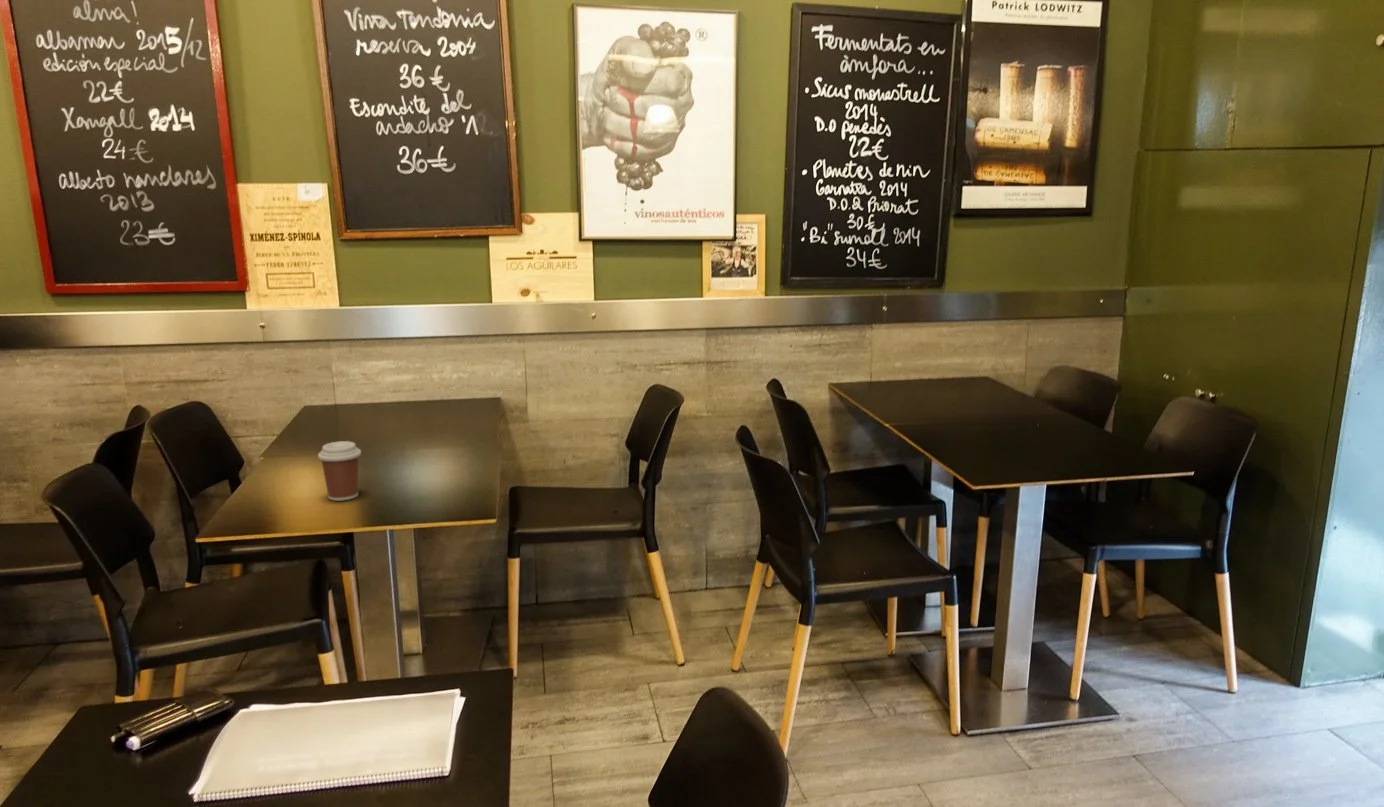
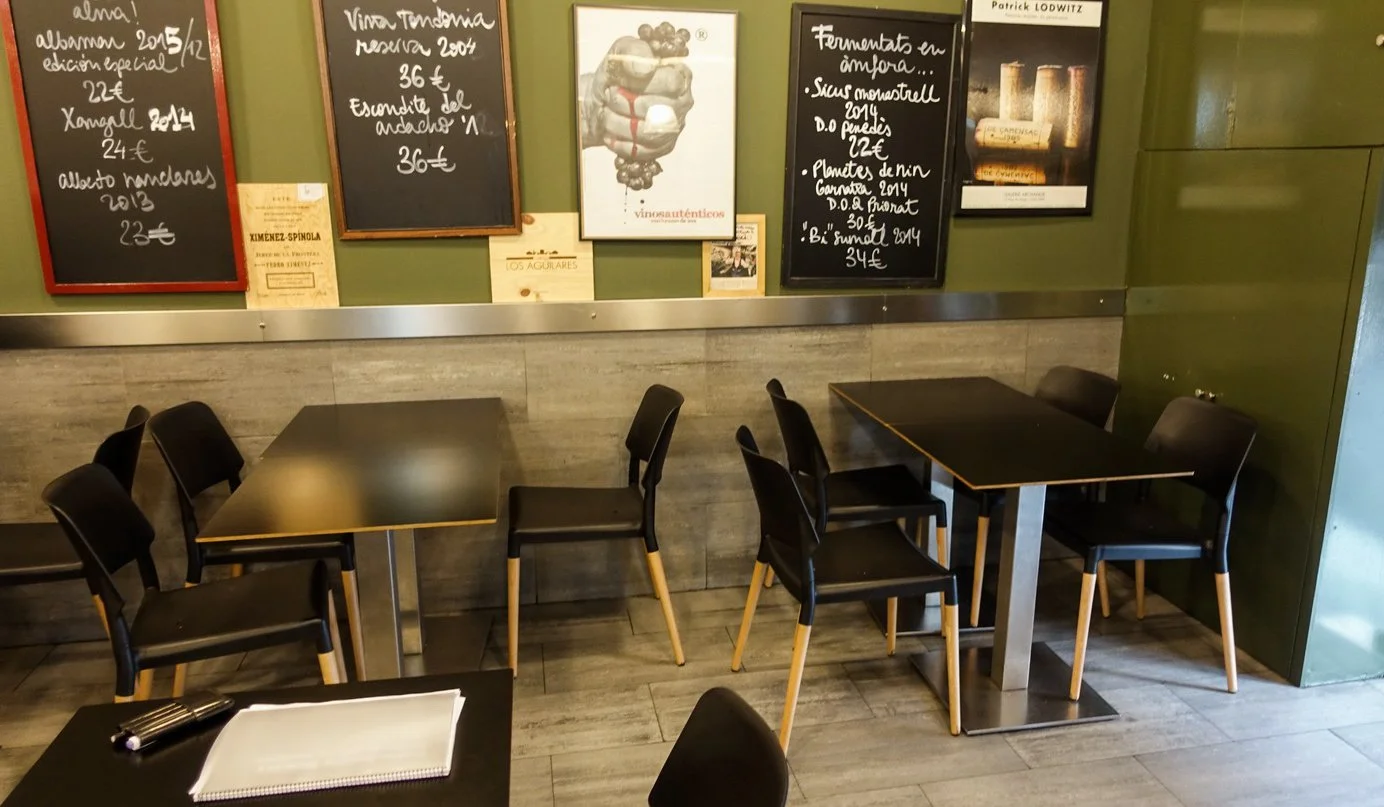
- coffee cup (341, 470)
